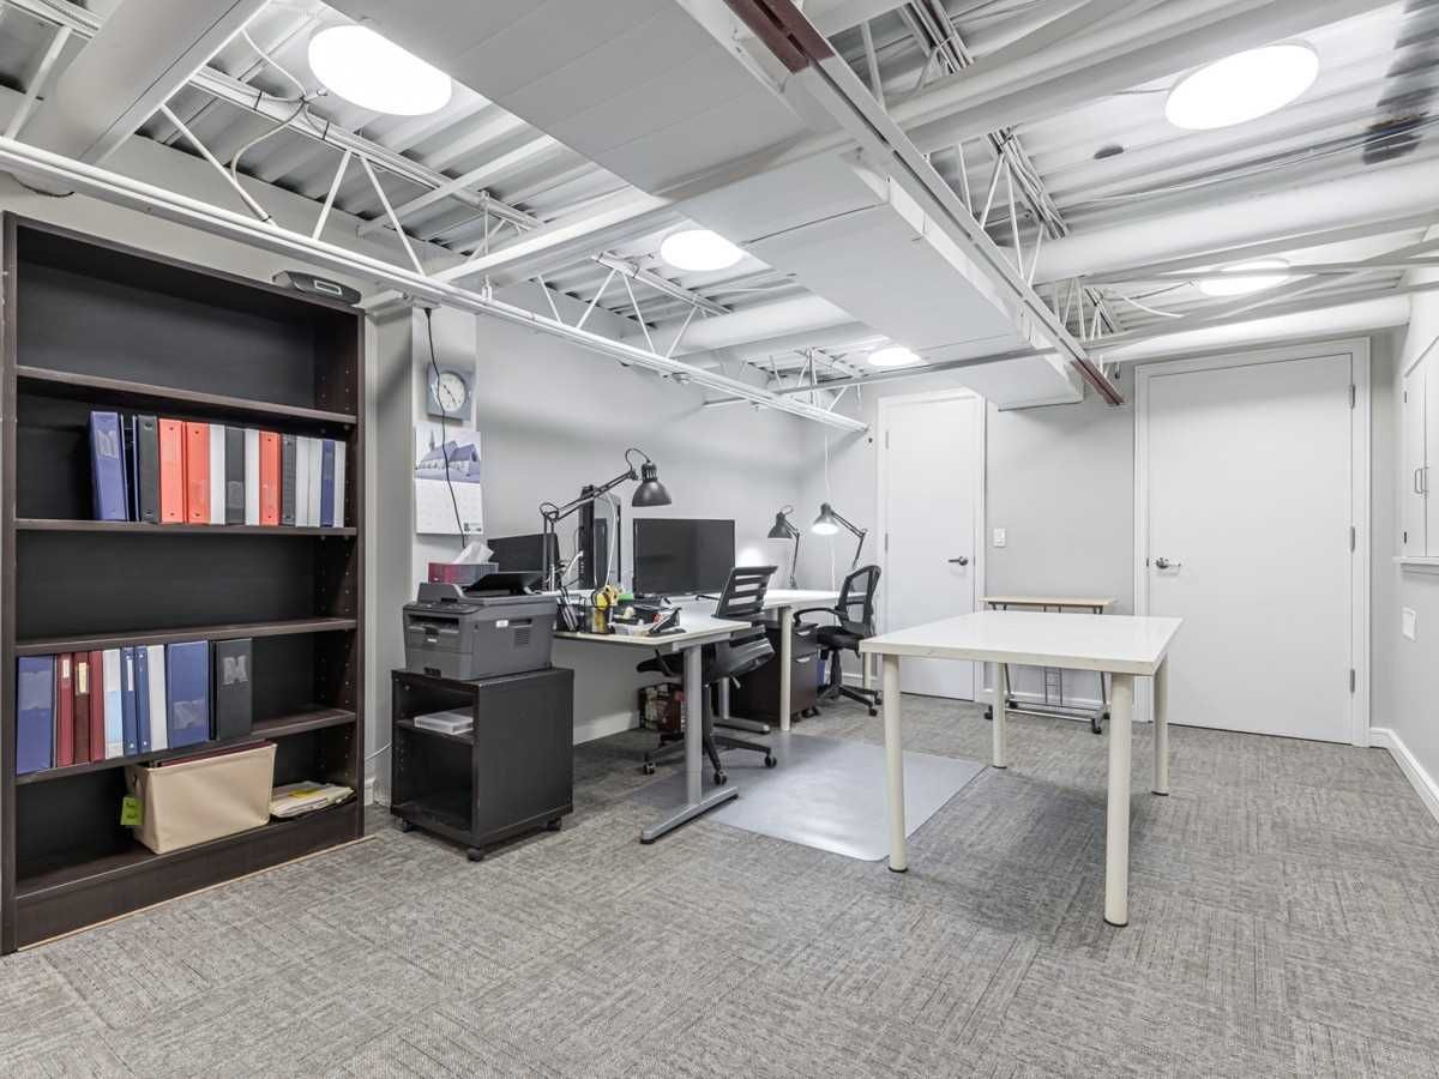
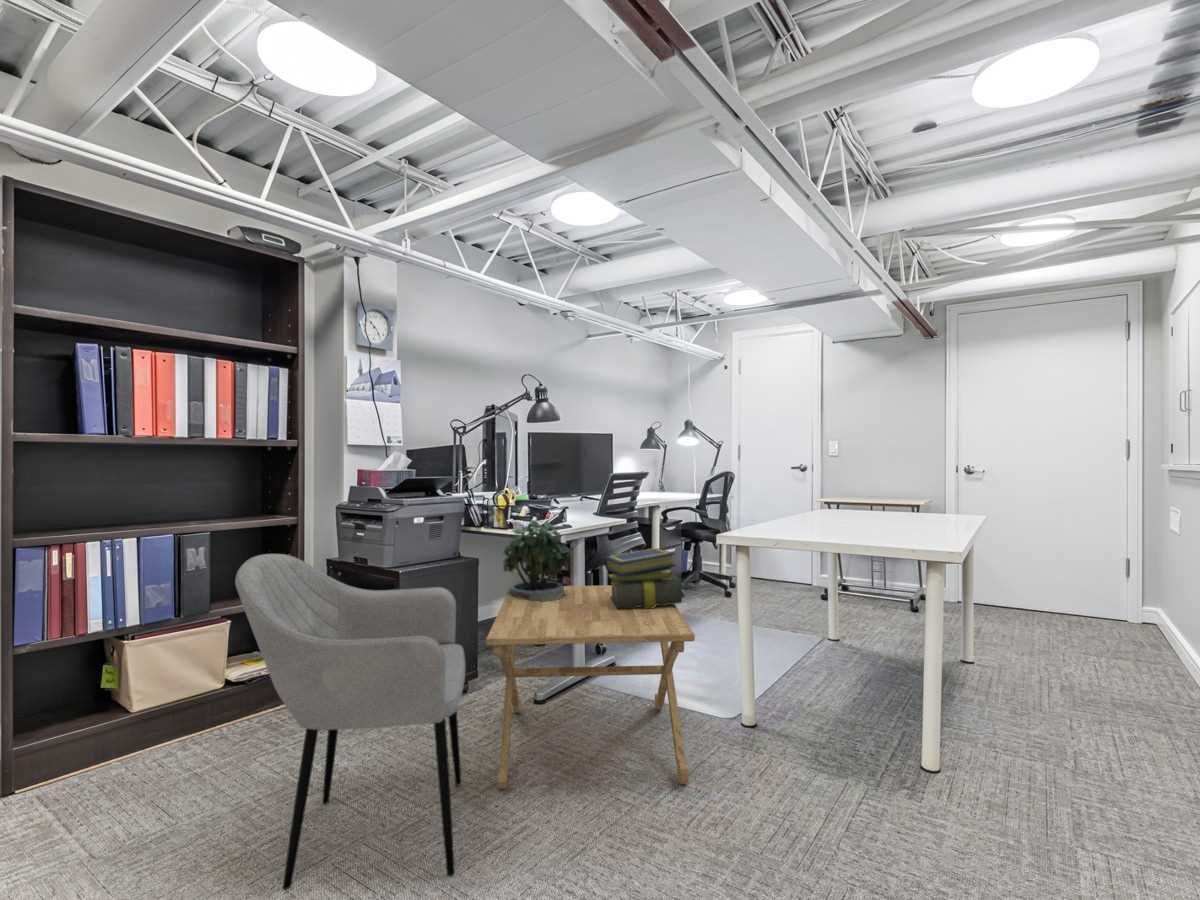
+ armchair (360, 694)
+ side table (589, 674)
+ stack of books (641, 577)
+ potted plant (536, 554)
